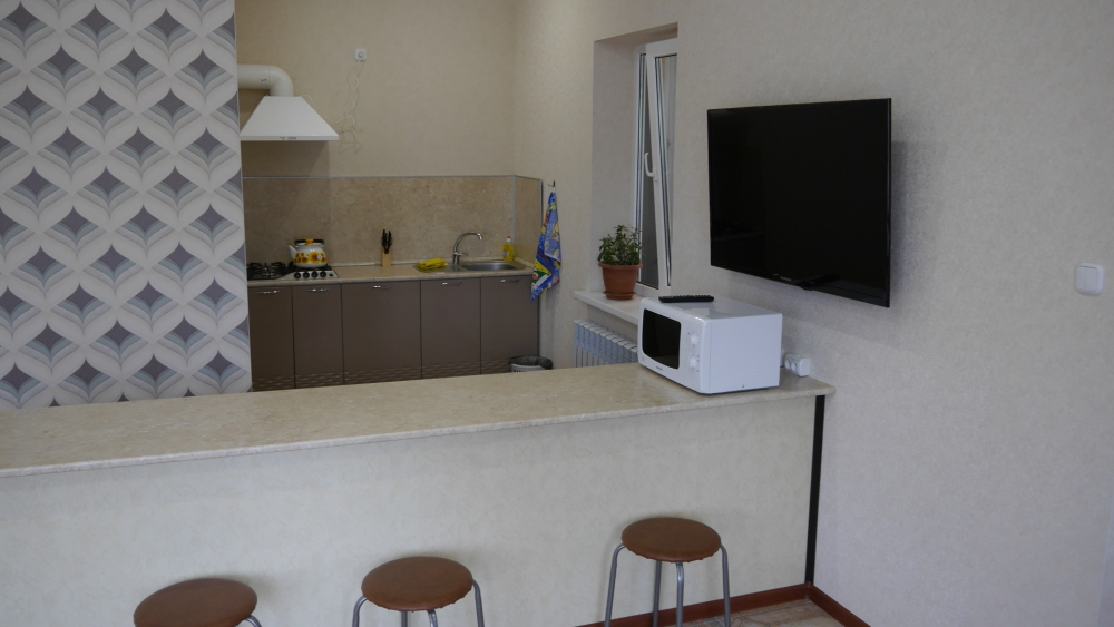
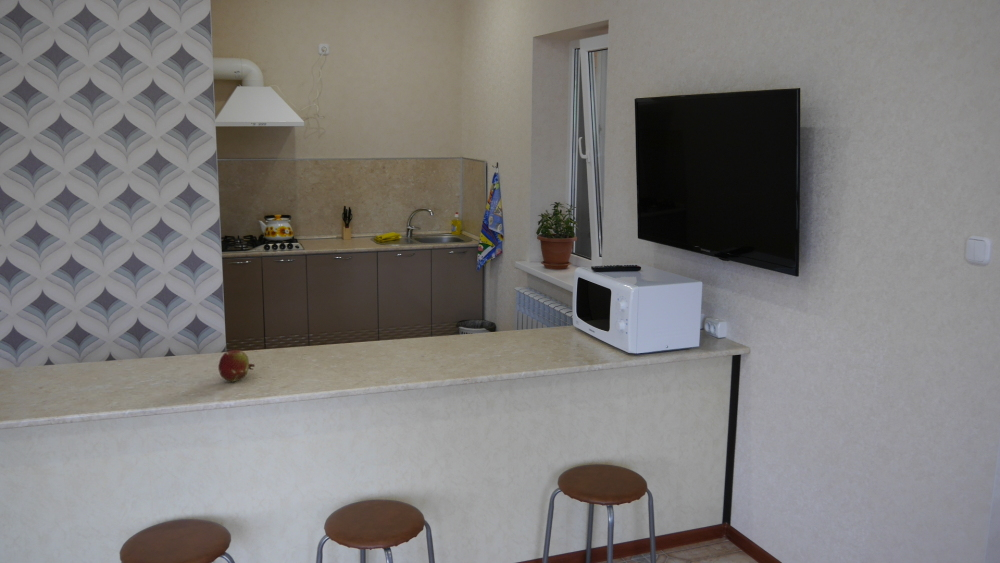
+ fruit (236, 365)
